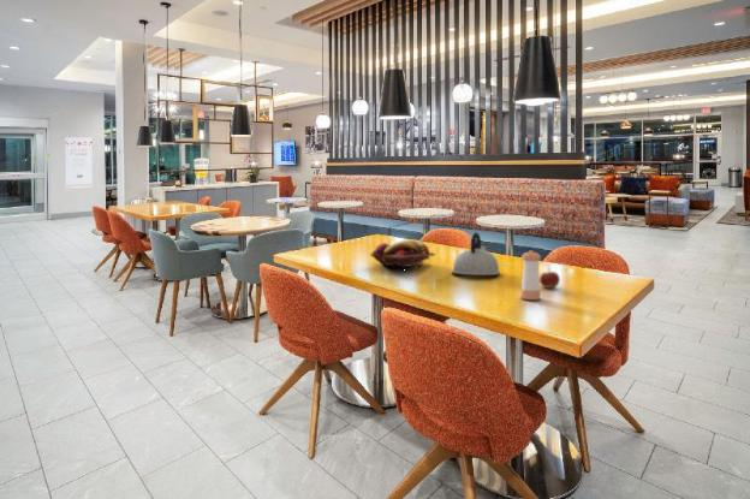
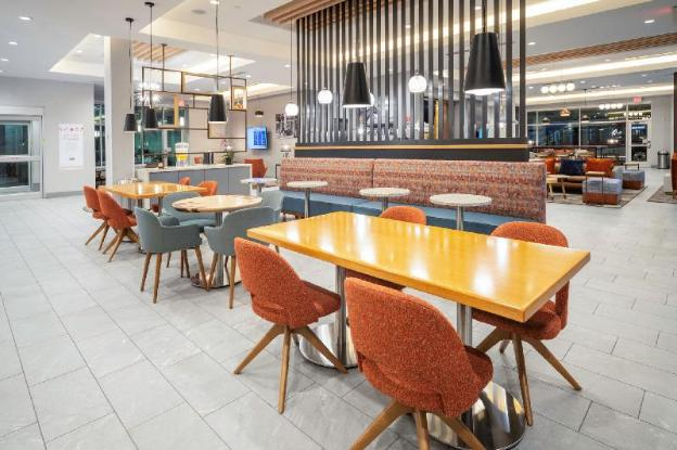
- pepper shaker (530, 274)
- fruit basket (403, 253)
- apple (549, 278)
- kettle (476, 253)
